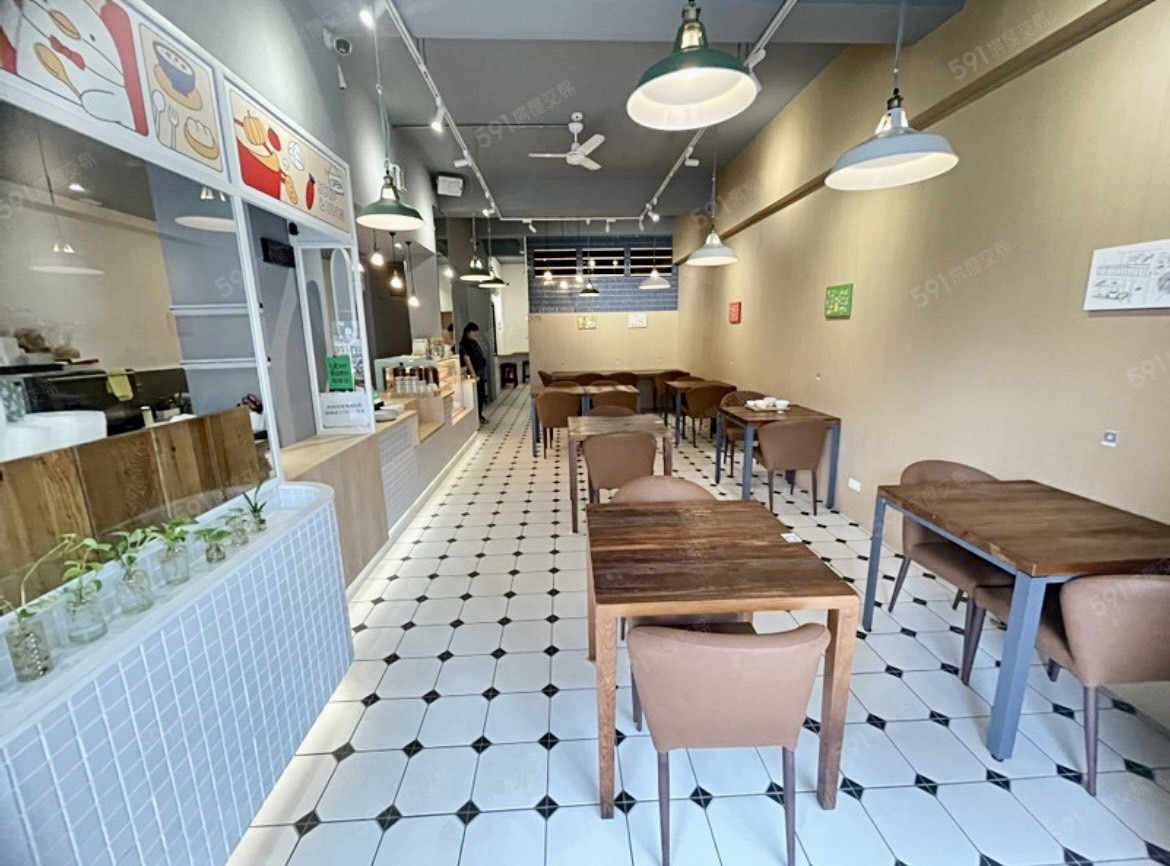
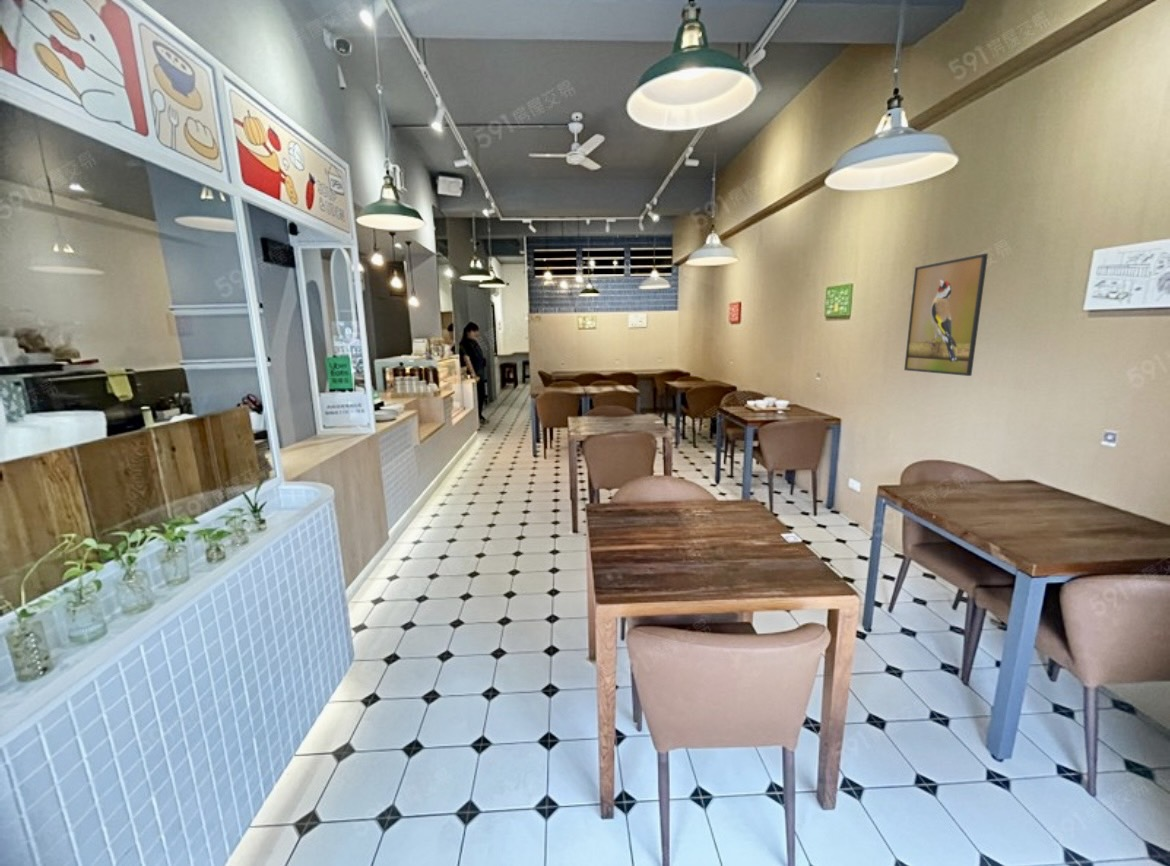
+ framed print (941, 318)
